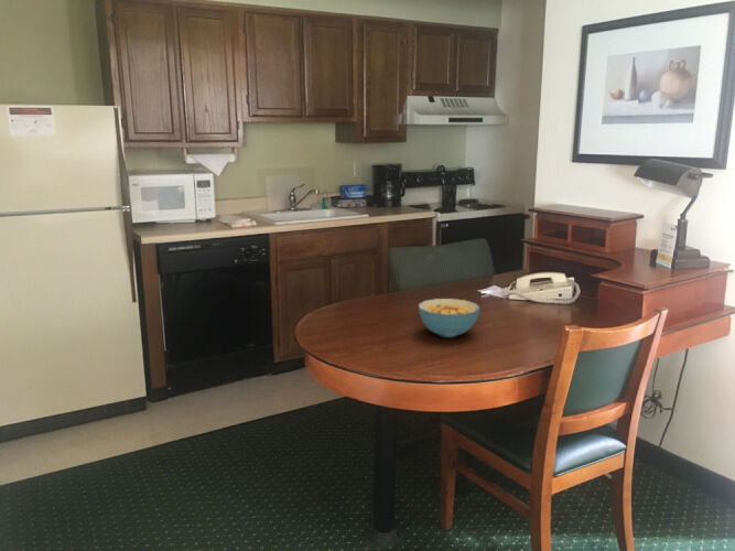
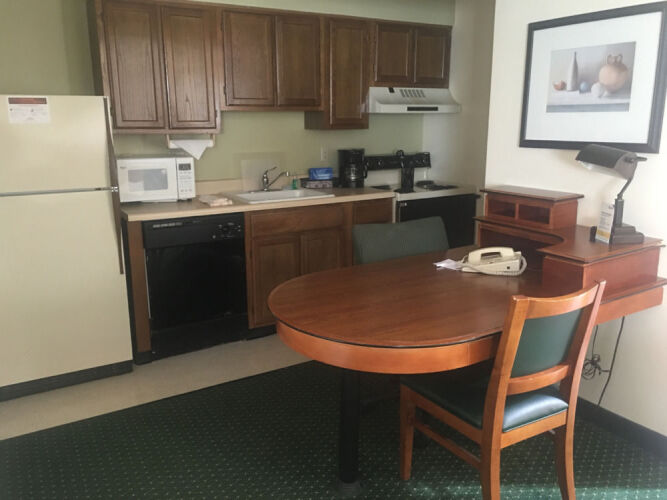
- cereal bowl (447, 320)
